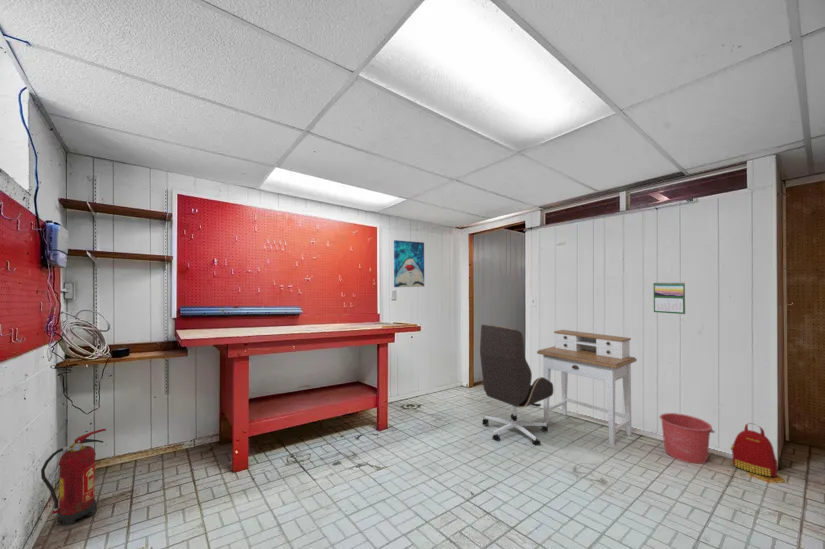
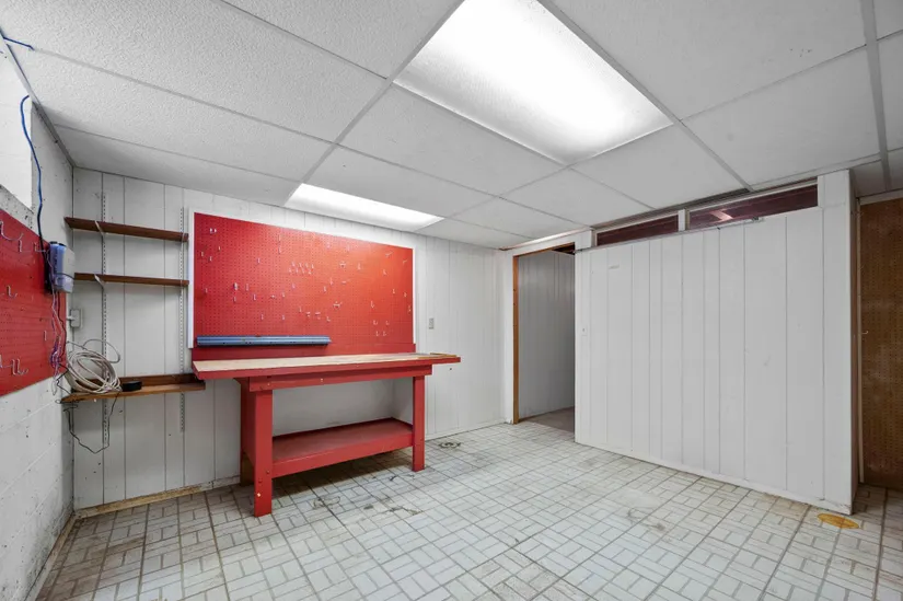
- fire extinguisher (75, 475)
- wall art (409, 264)
- bucket (685, 438)
- calendar (668, 297)
- backpack (752, 447)
- desk (584, 376)
- office chair (514, 377)
